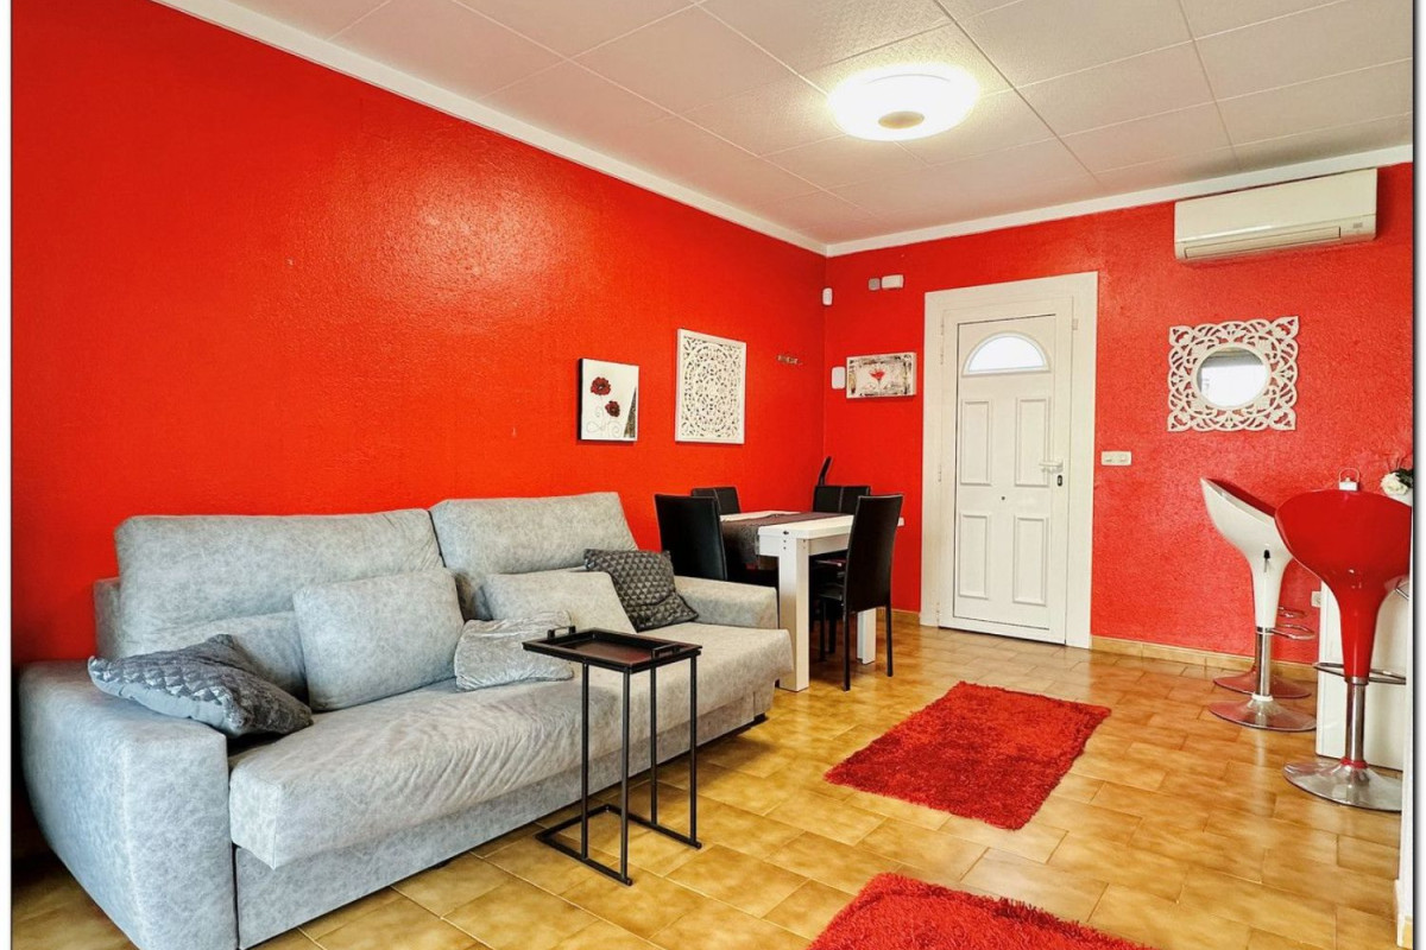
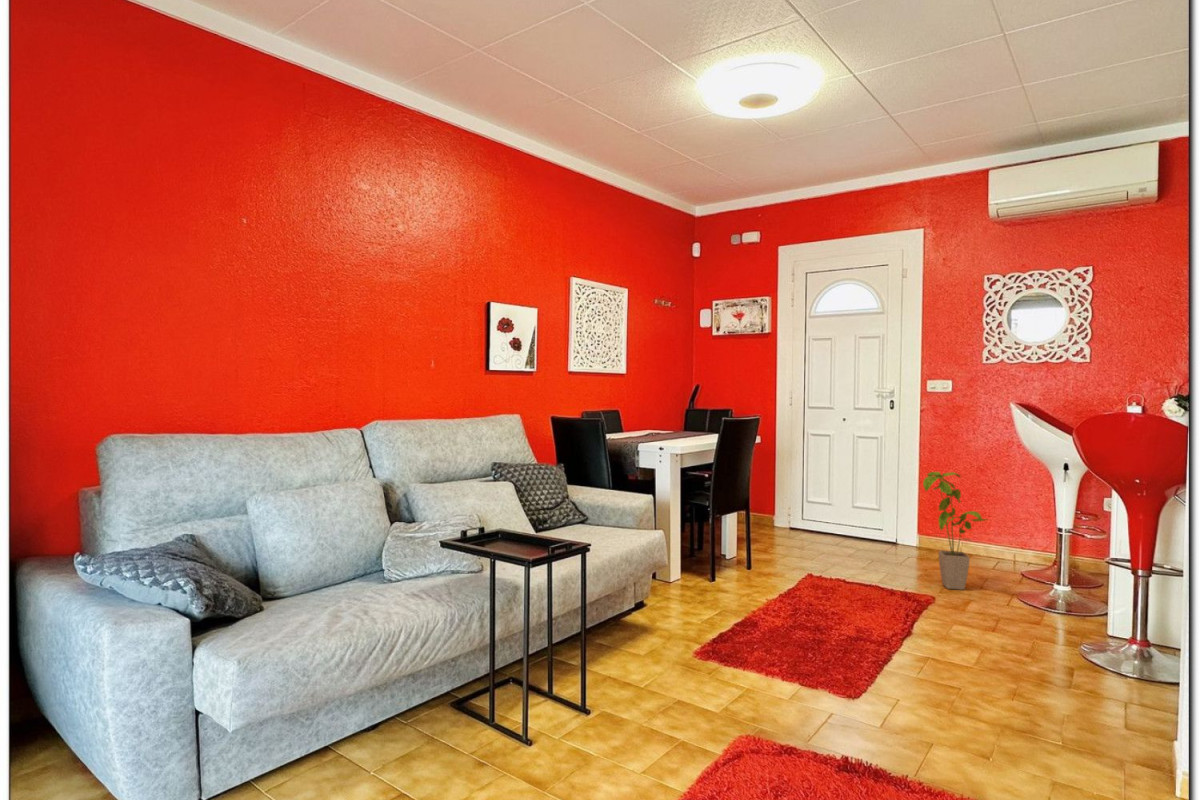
+ house plant (952, 531)
